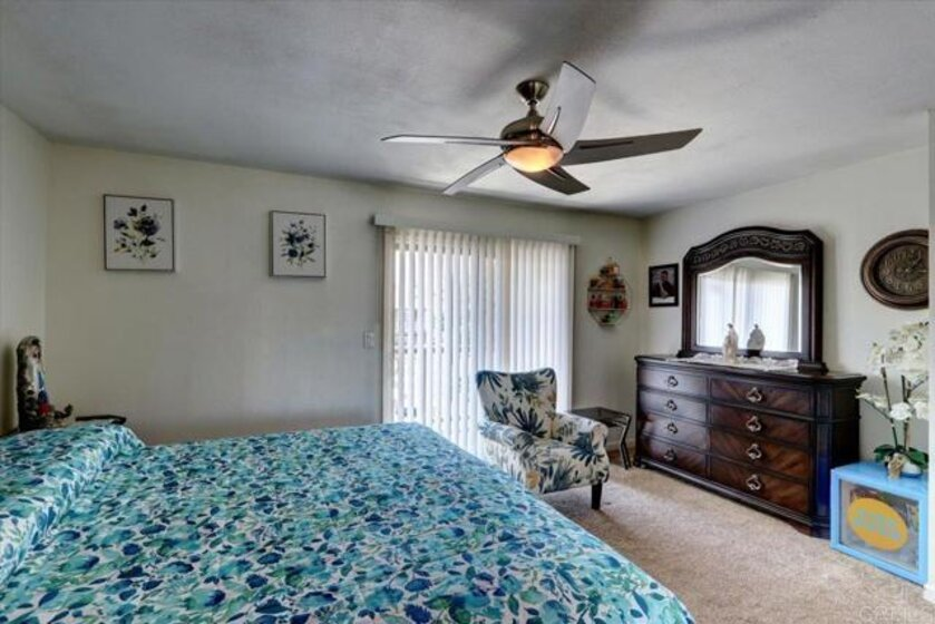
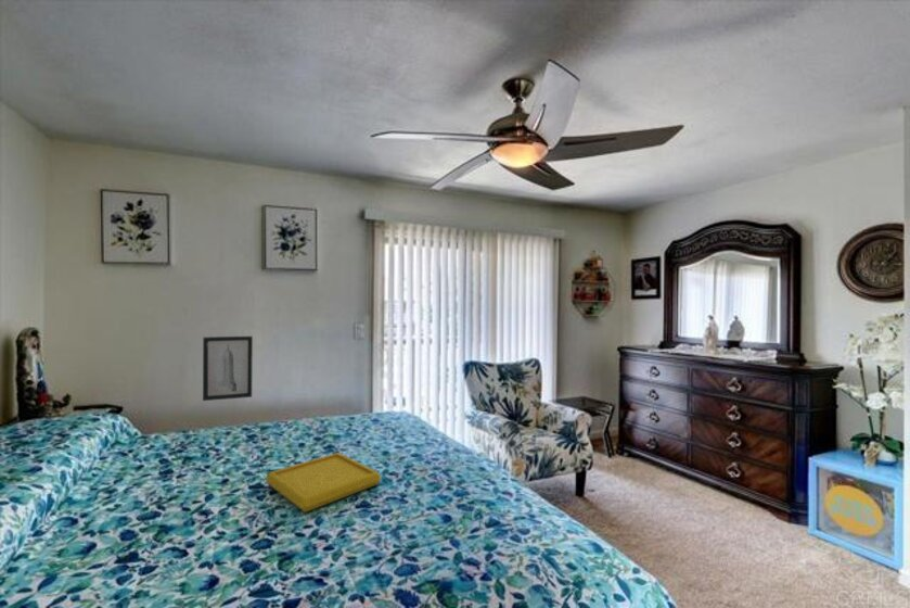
+ wall art (228, 367)
+ serving tray (323, 478)
